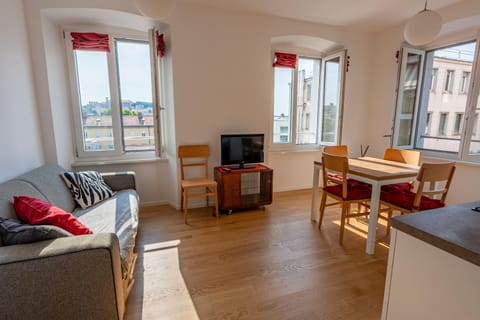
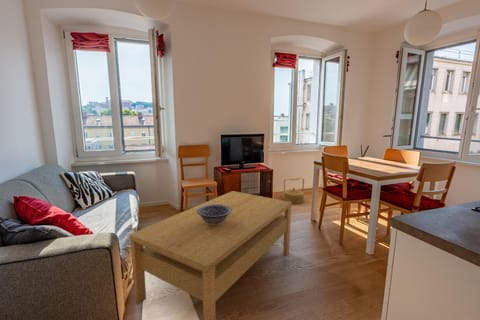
+ coffee table (224, 245)
+ decorative bowl (214, 216)
+ basket (293, 189)
